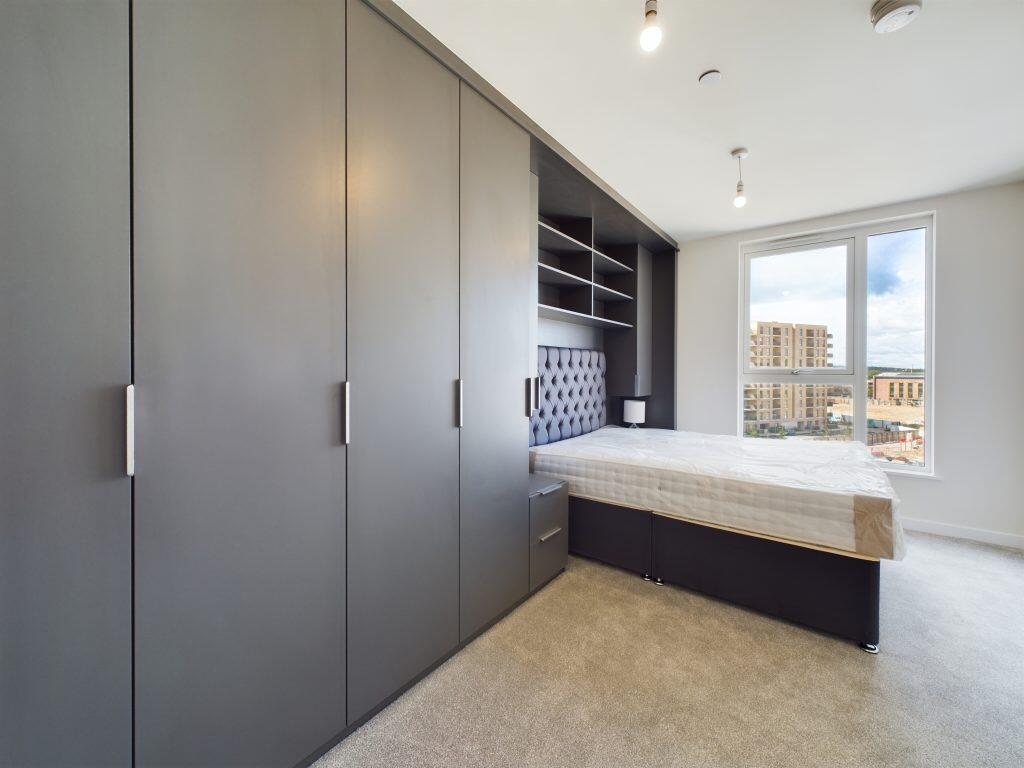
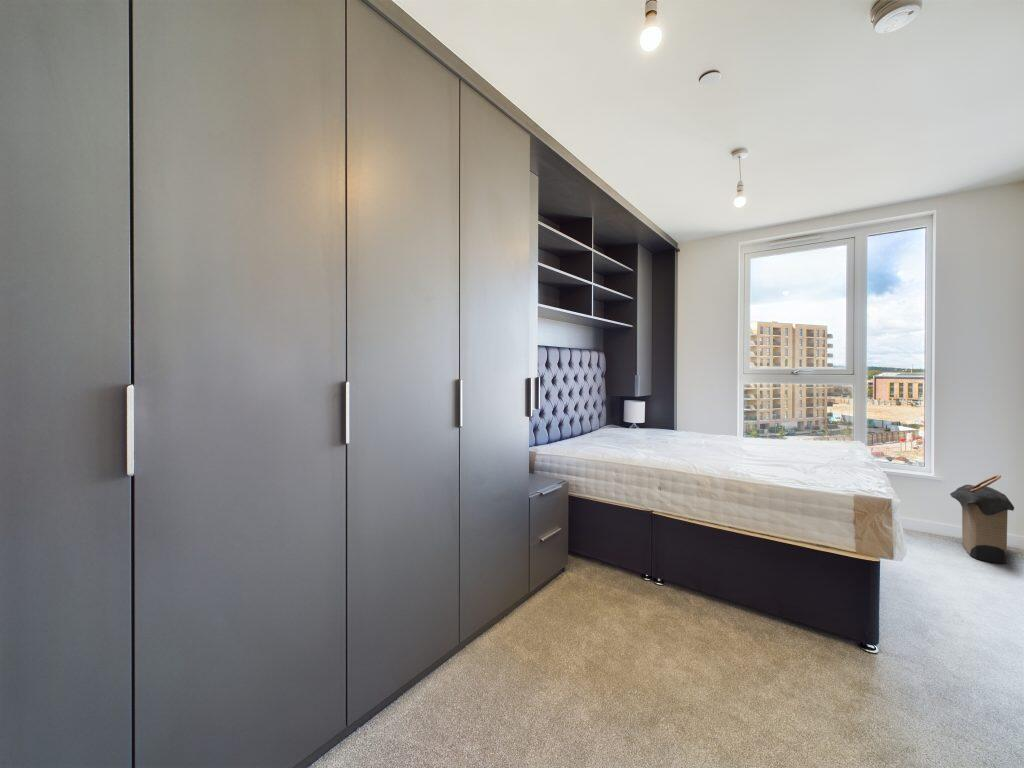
+ laundry hamper (980, 512)
